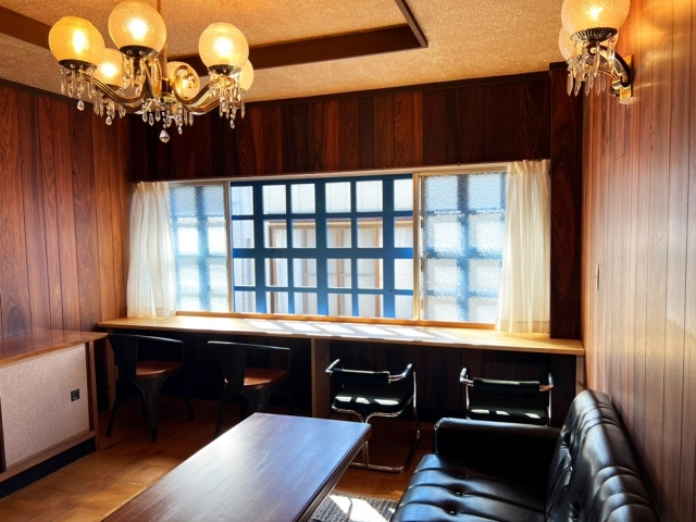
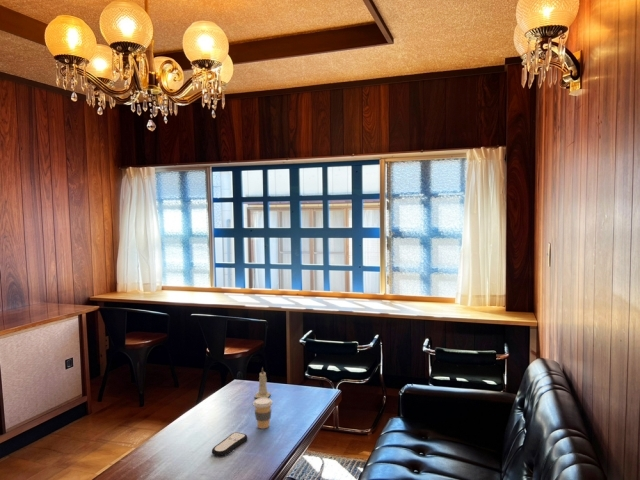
+ remote control (229, 443)
+ coffee cup (263, 413)
+ candle (263, 381)
